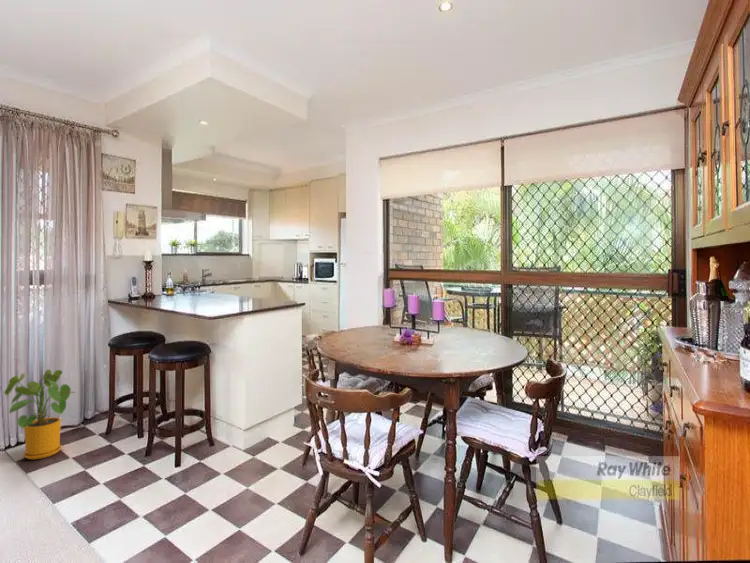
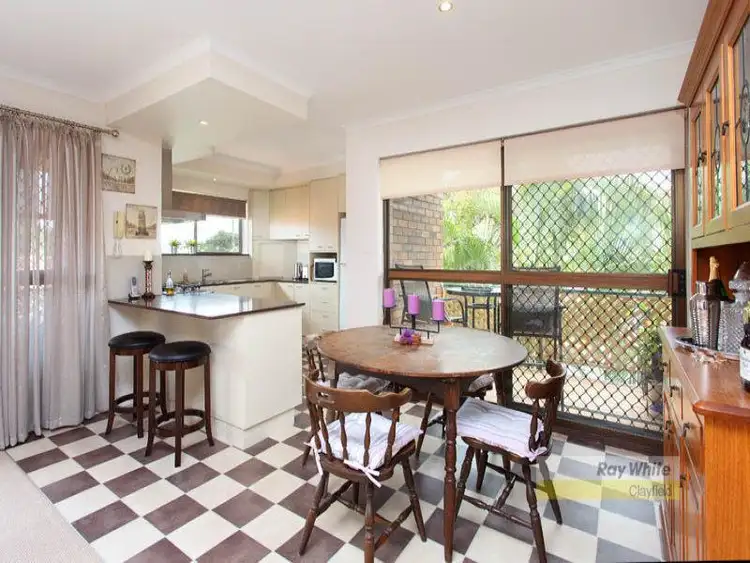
- house plant (38, 414)
